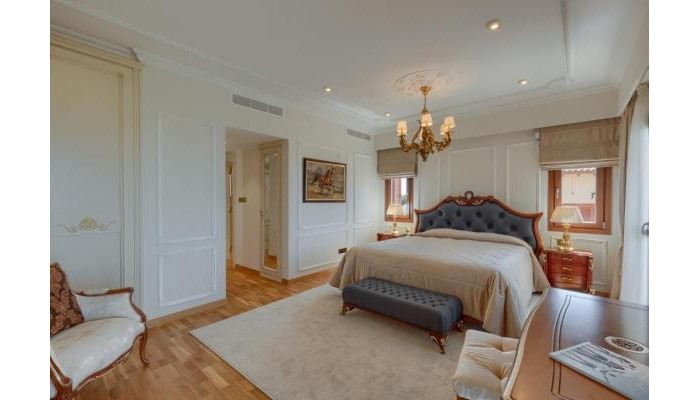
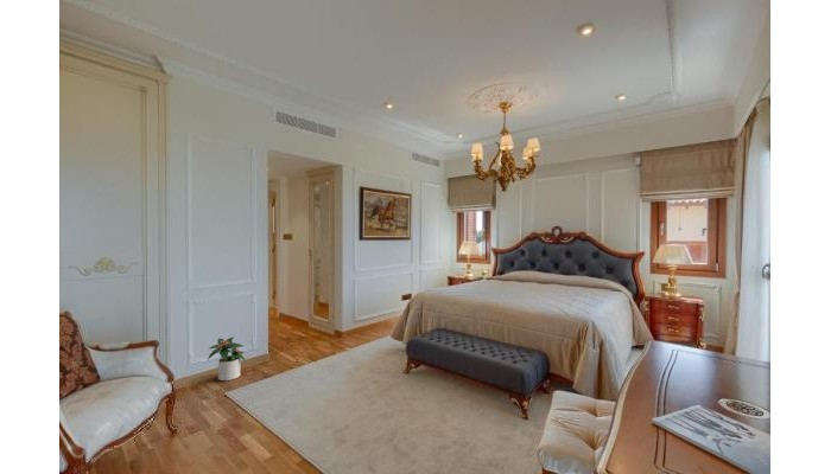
+ potted plant (227, 358)
